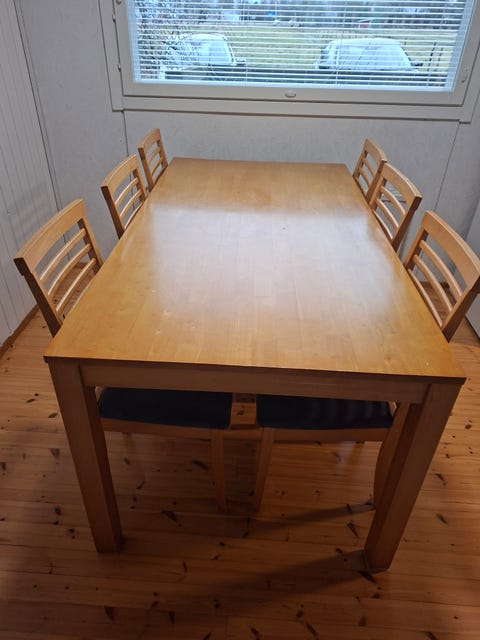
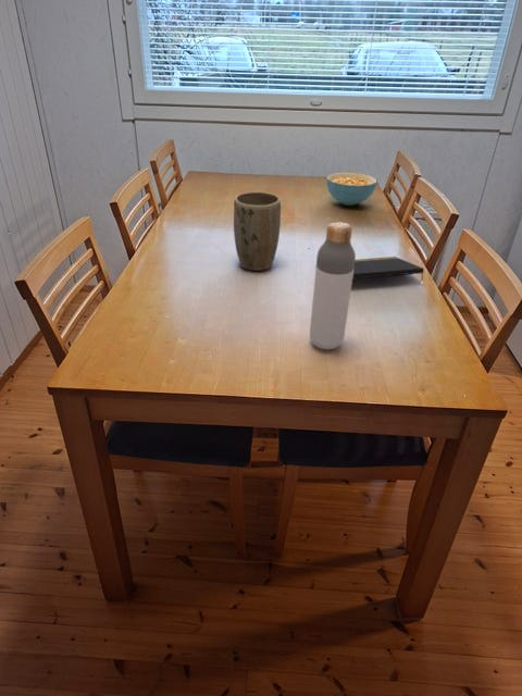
+ notepad (372, 266)
+ cereal bowl (349, 190)
+ plant pot (257, 232)
+ bottle (332, 288)
